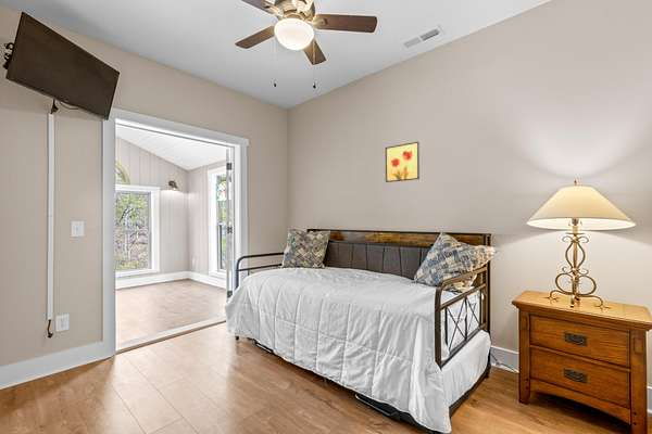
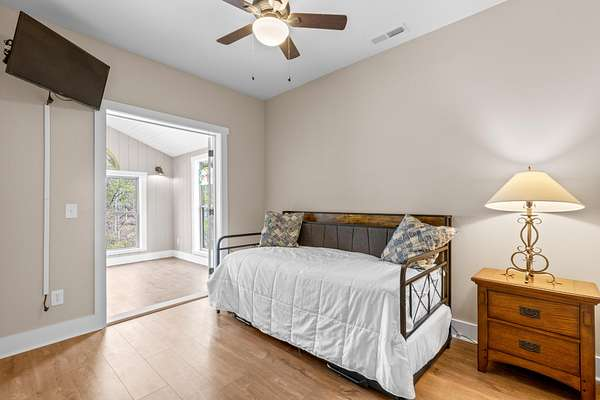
- wall art (401, 163)
